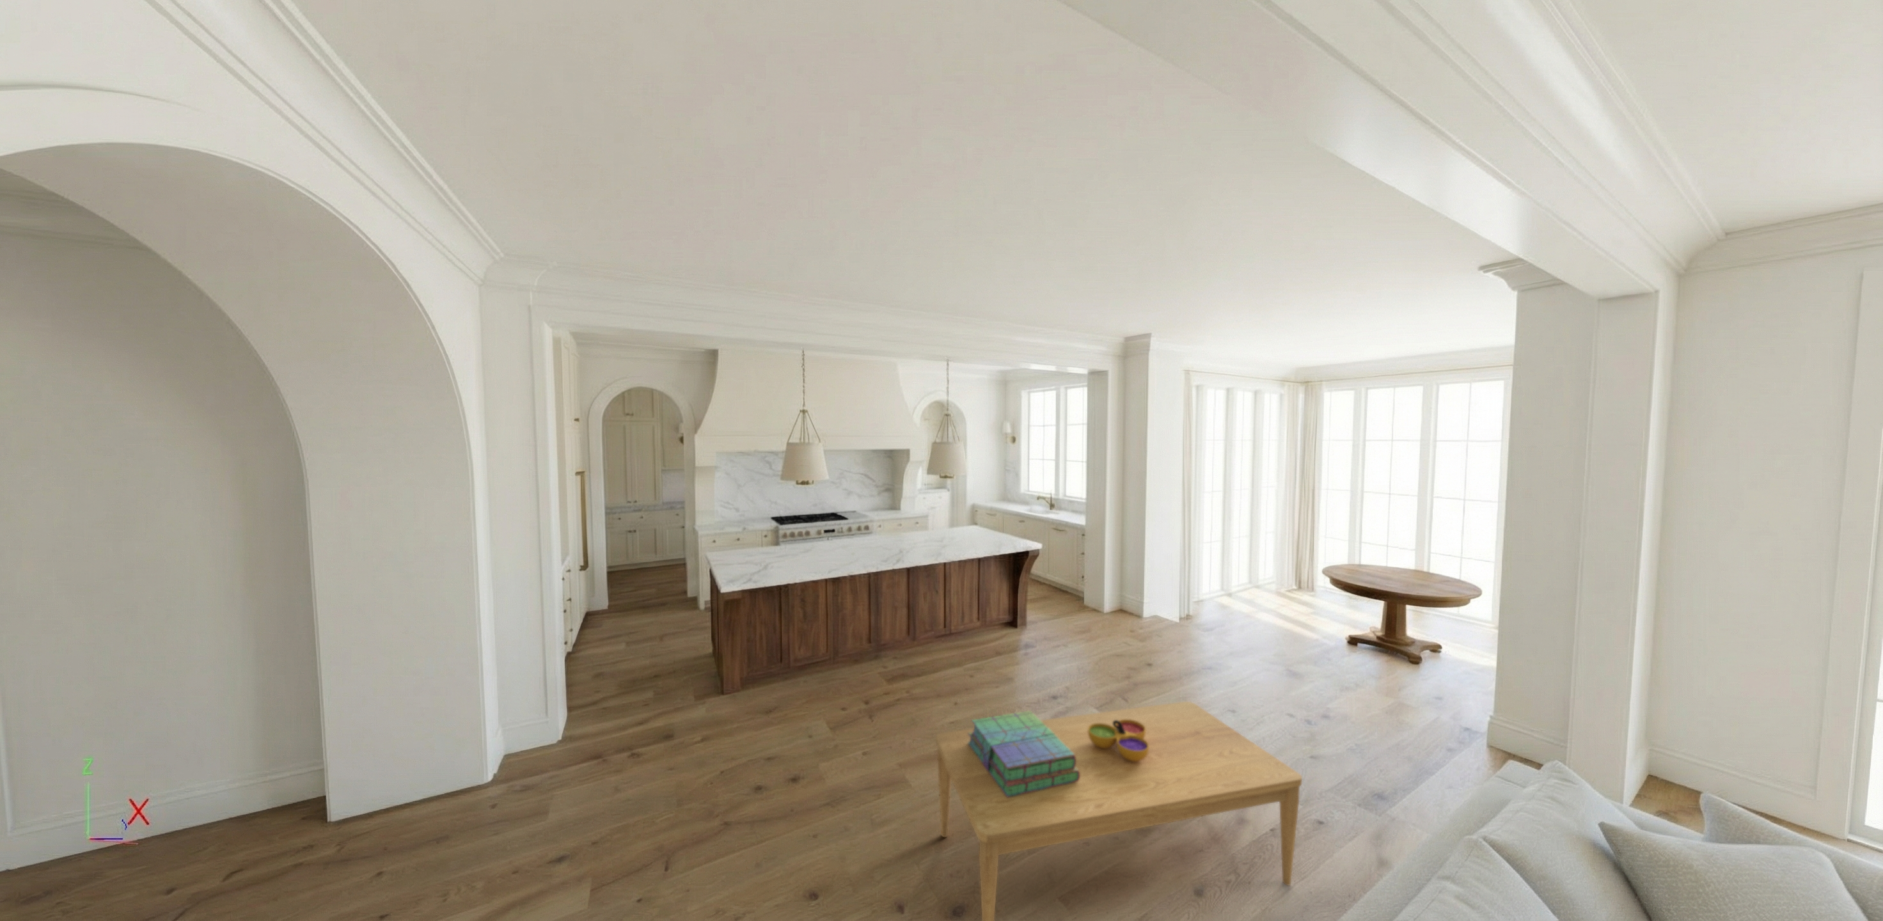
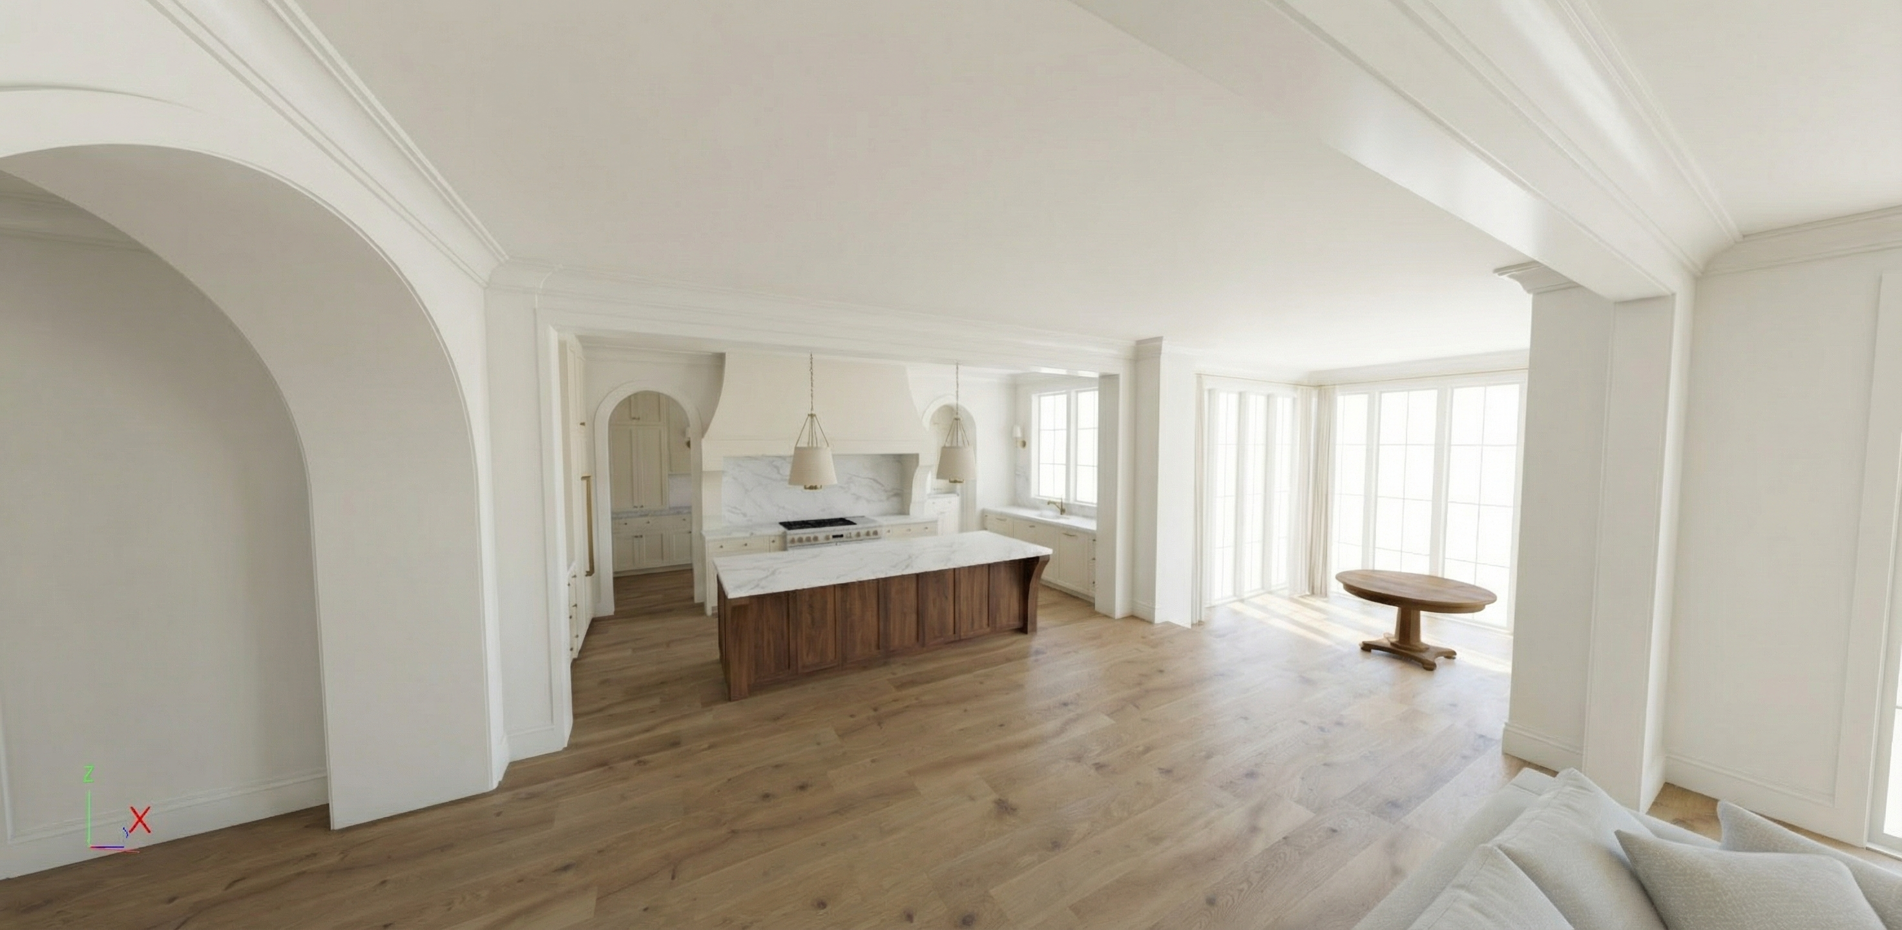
- coffee table (1106, 806)
- stack of books (1021, 748)
- decorative bowl (1124, 732)
